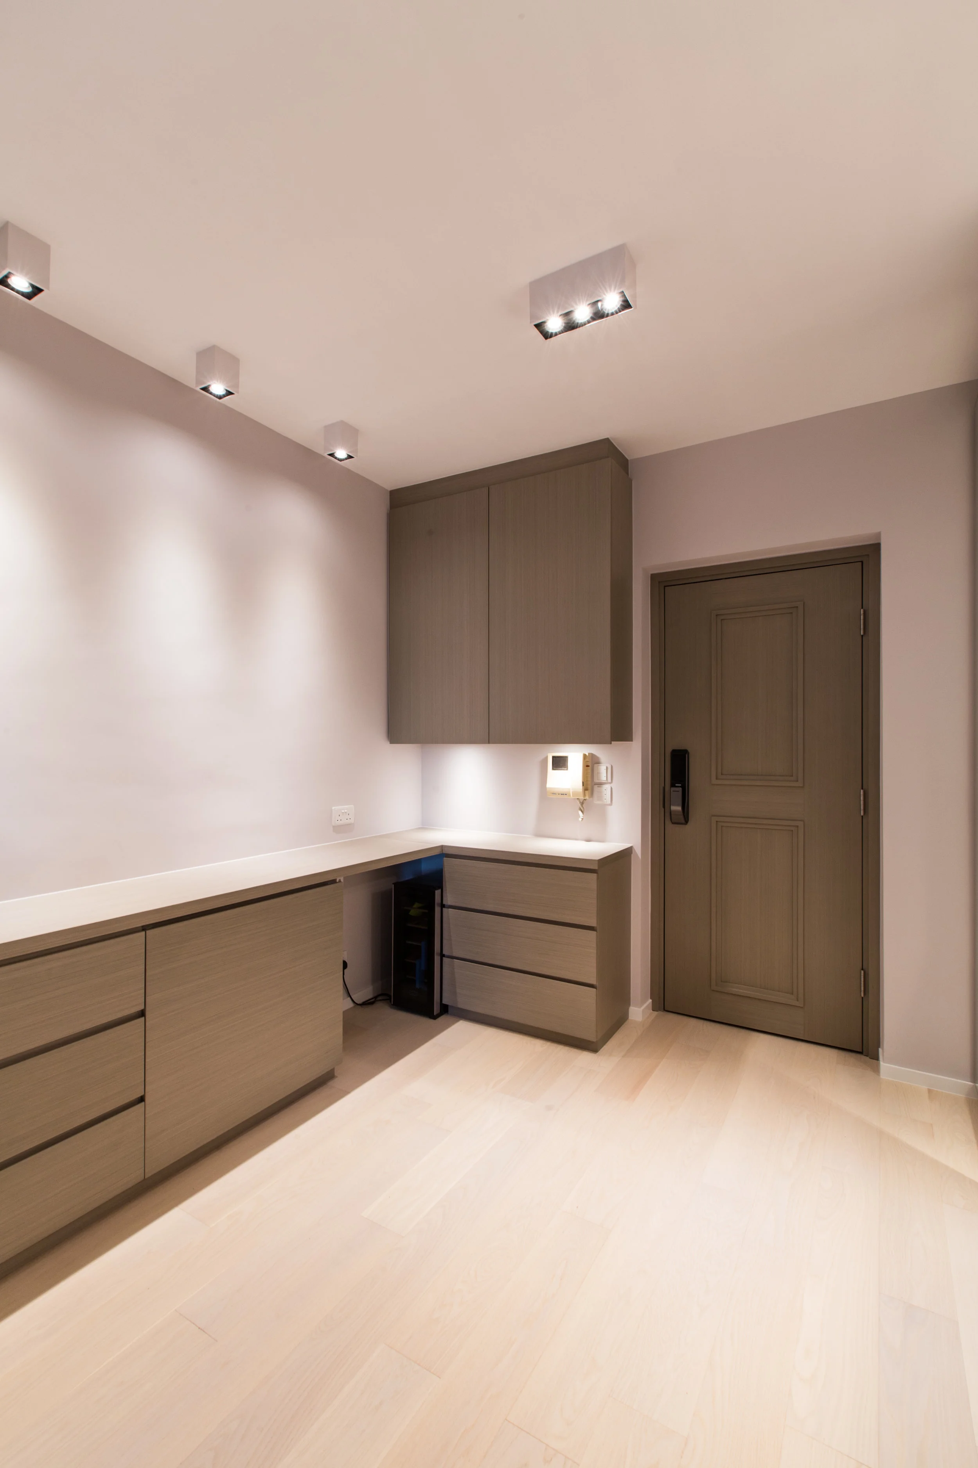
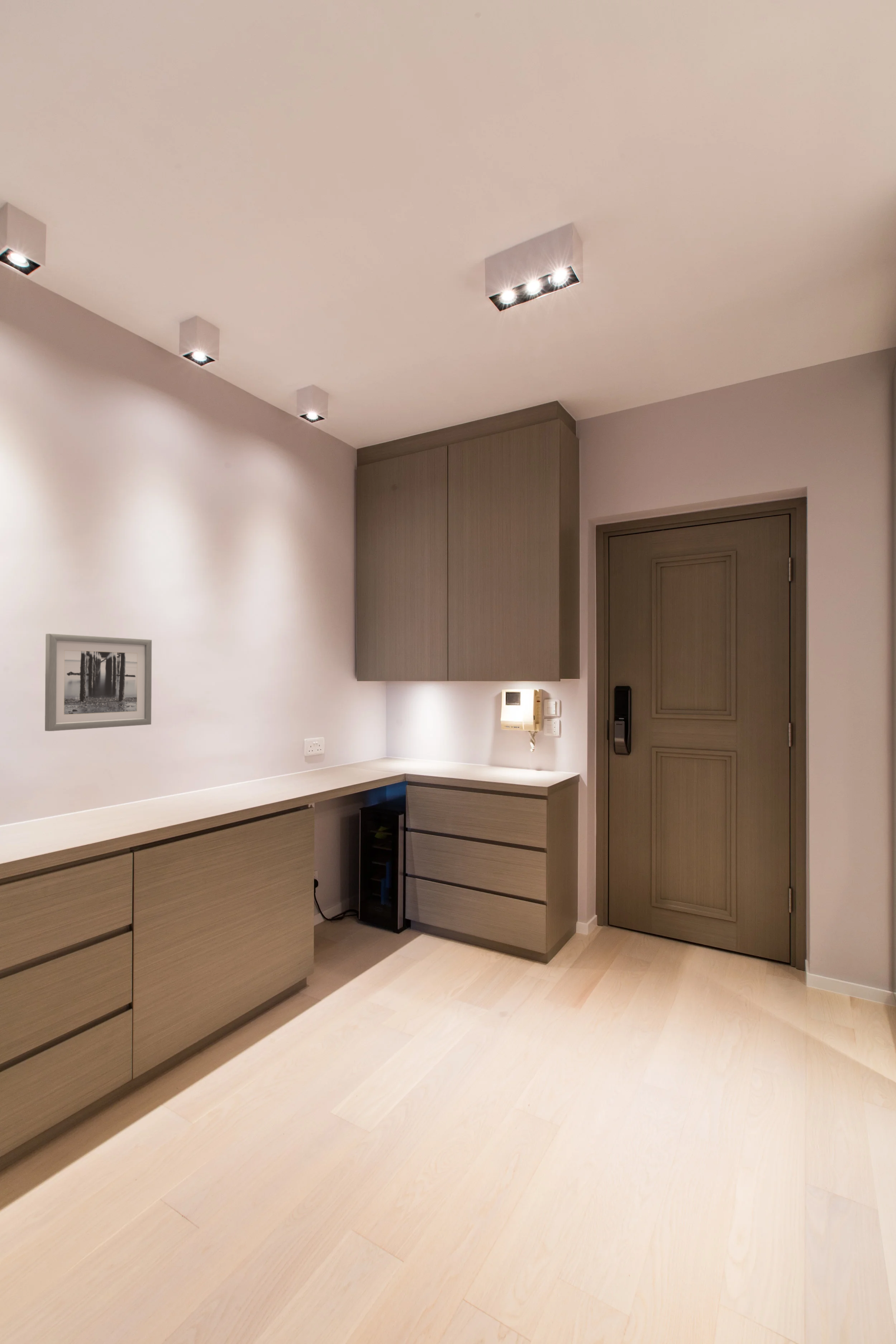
+ wall art (102, 682)
